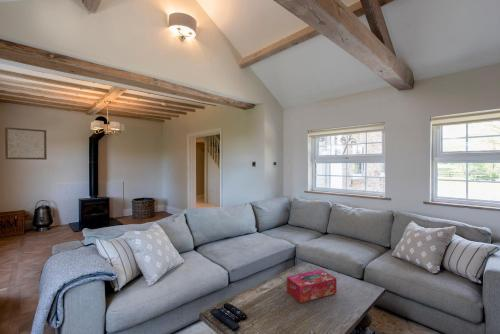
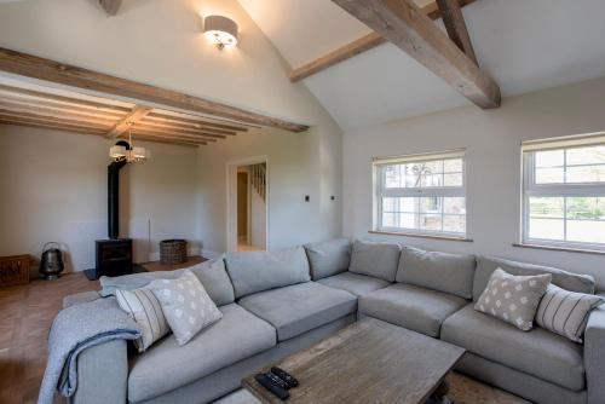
- wall art (26, 145)
- tissue box (311, 284)
